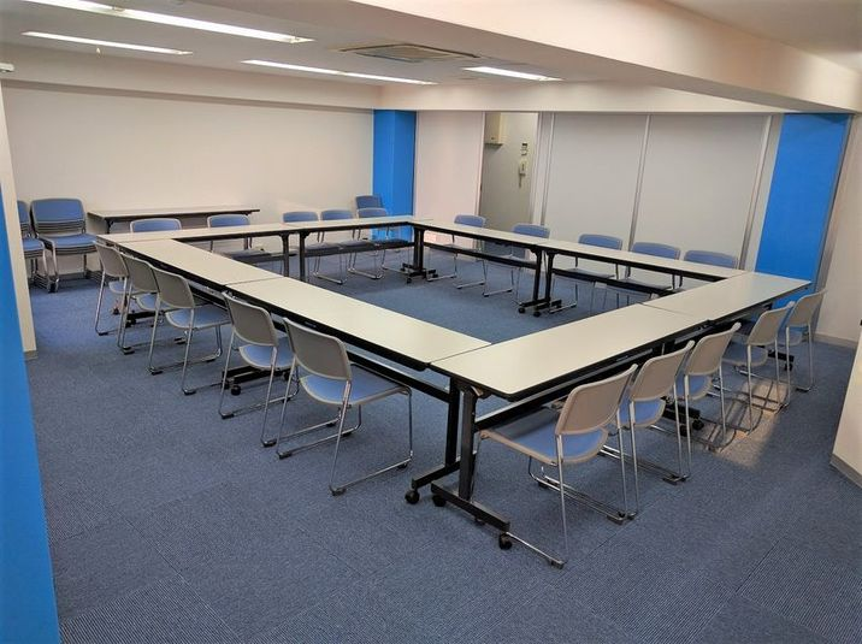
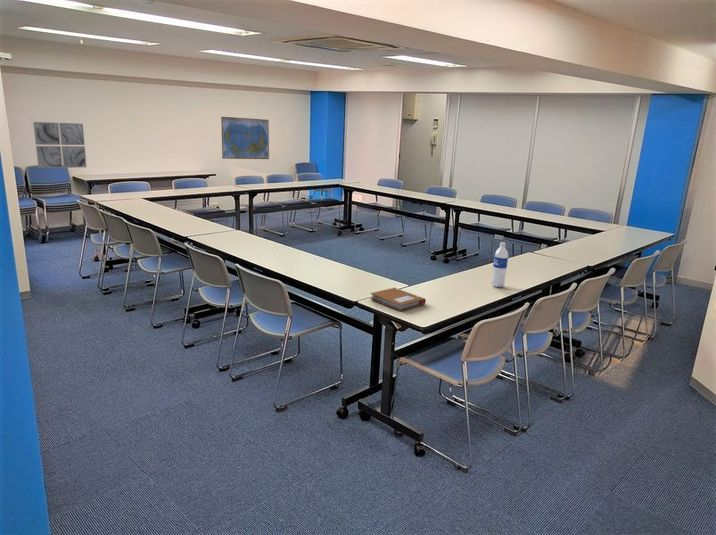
+ wall art (60, 146)
+ notebook (398, 298)
+ water bottle (500, 264)
+ world map (246, 138)
